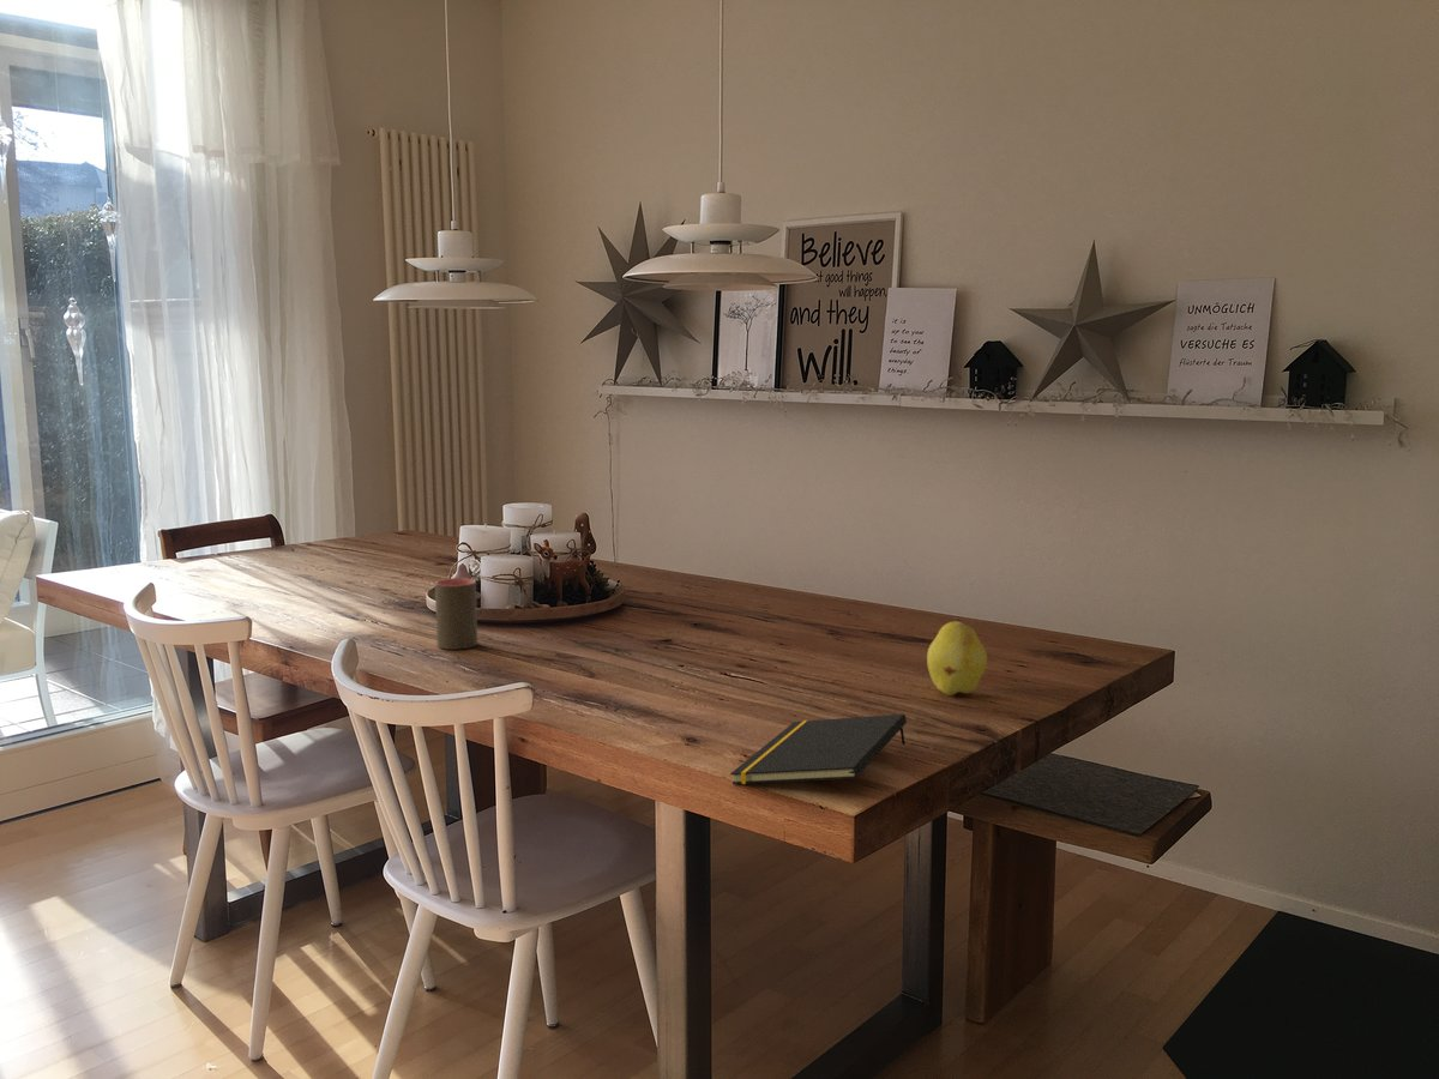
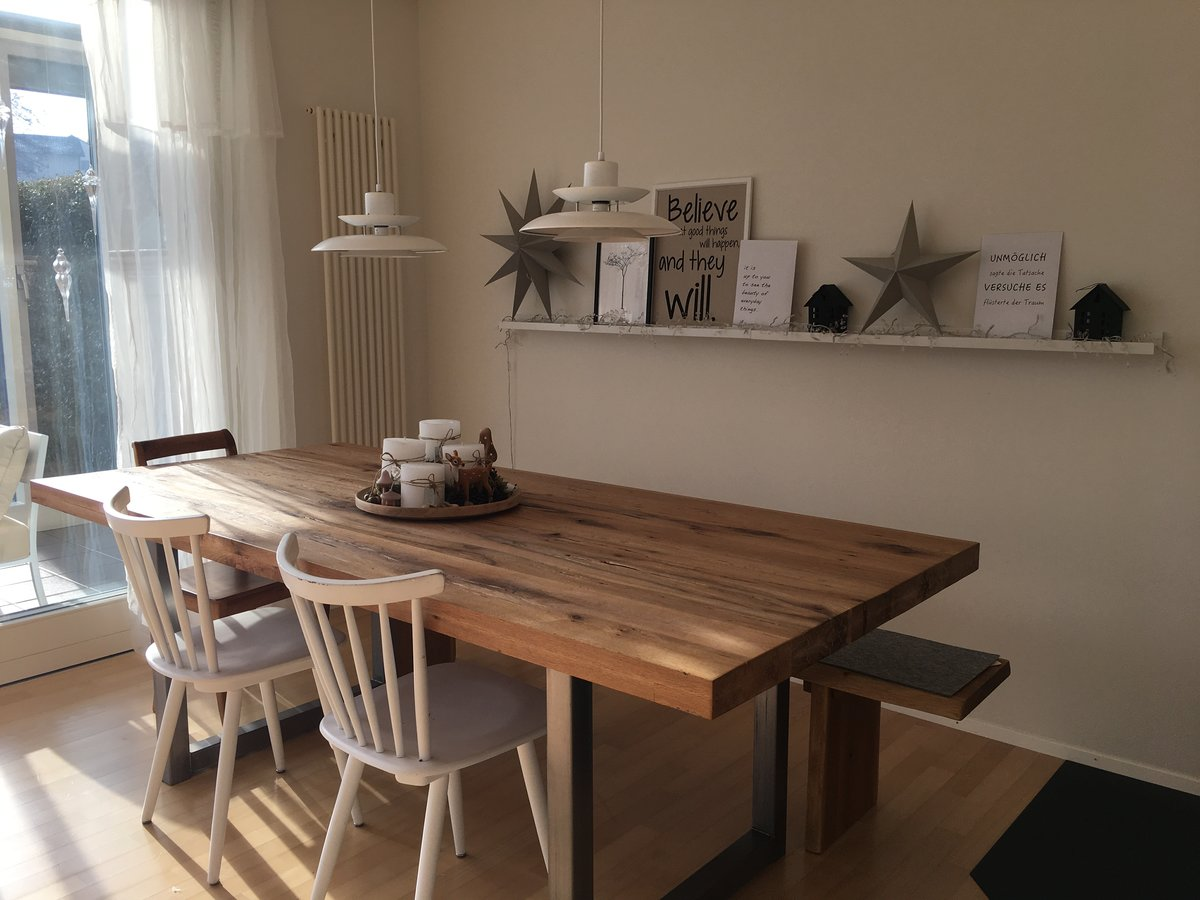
- fruit (956, 657)
- cup (456, 613)
- notepad (821, 747)
